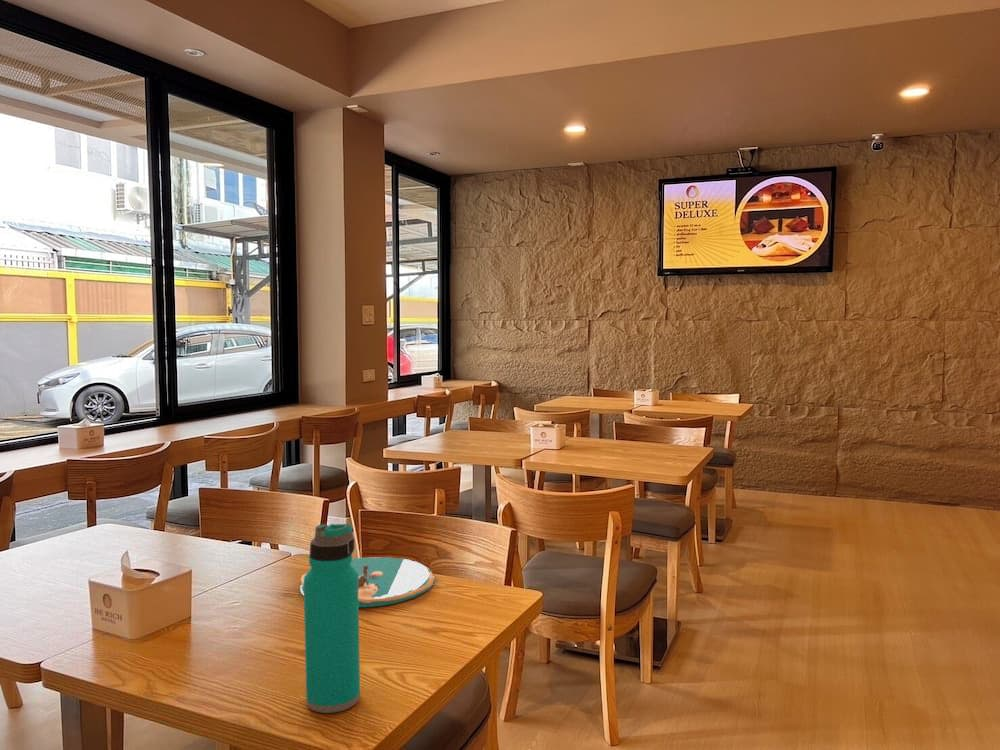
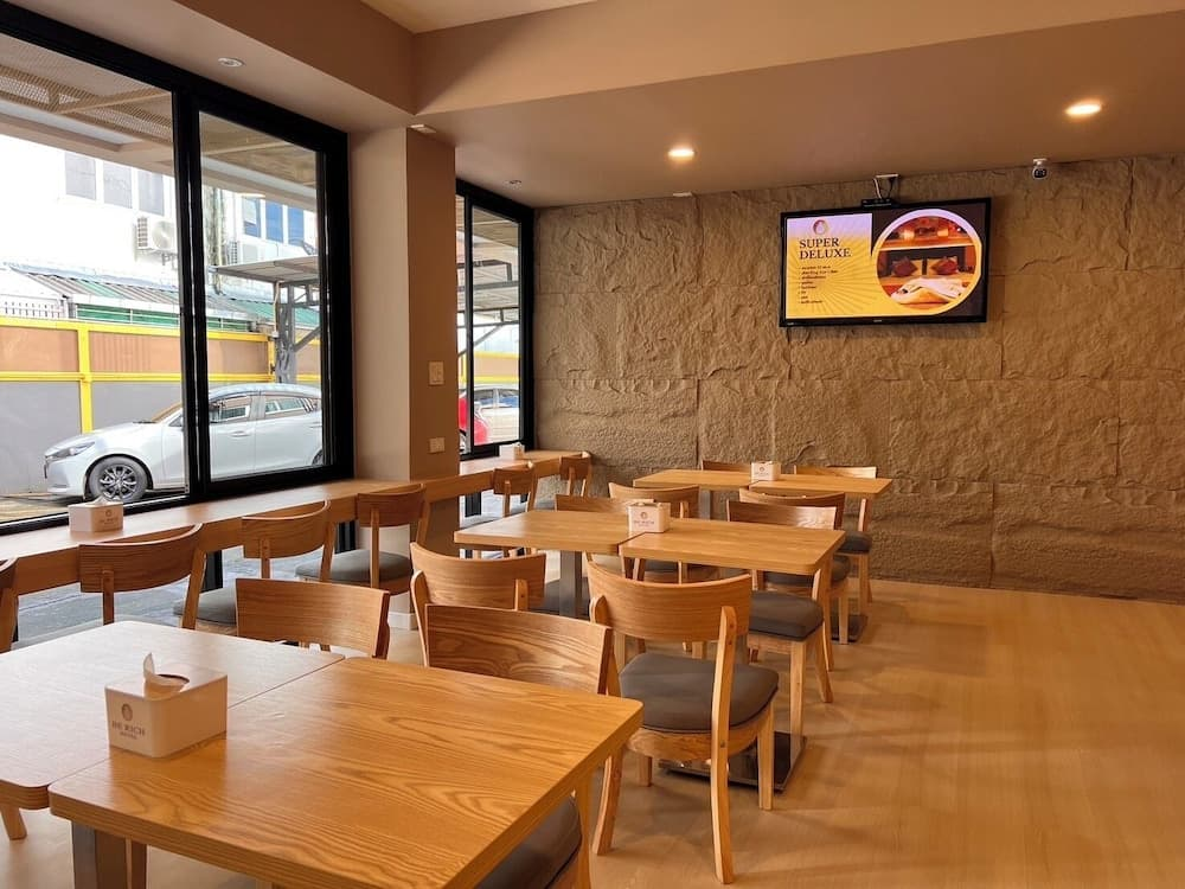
- plate (368, 570)
- water bottle (331, 613)
